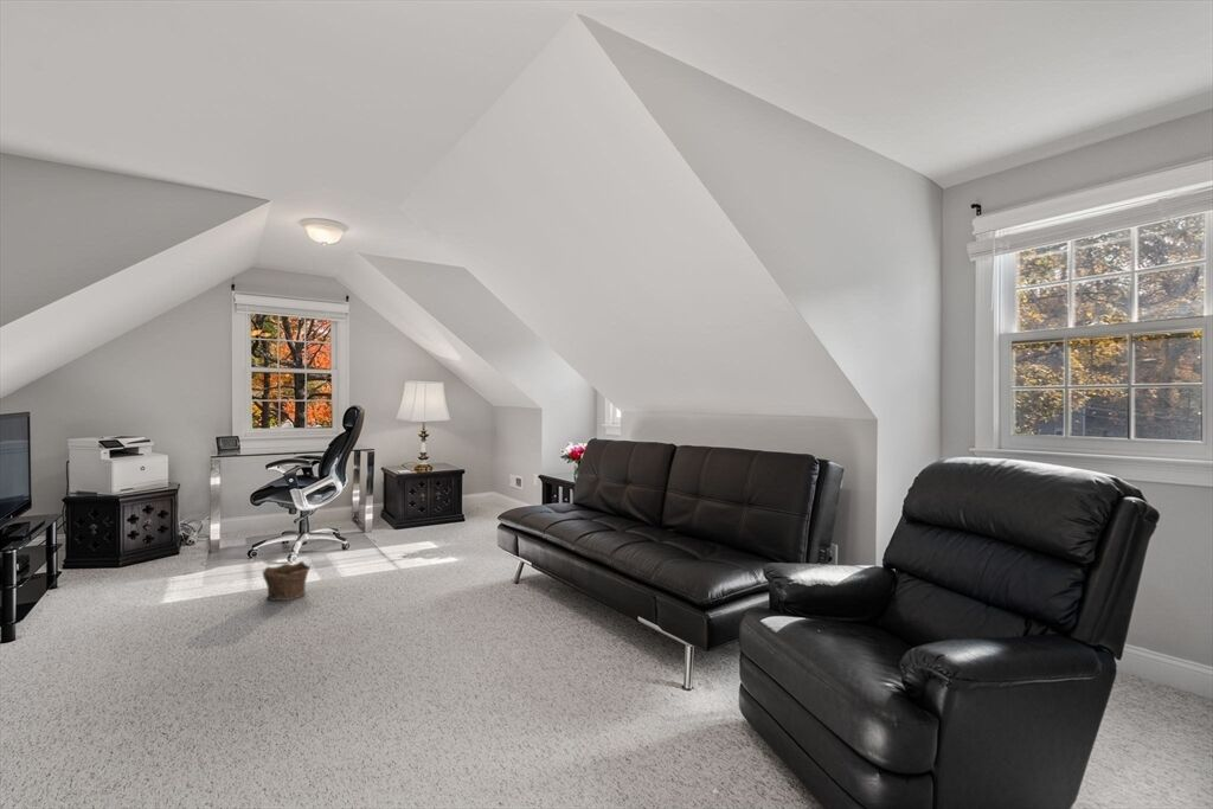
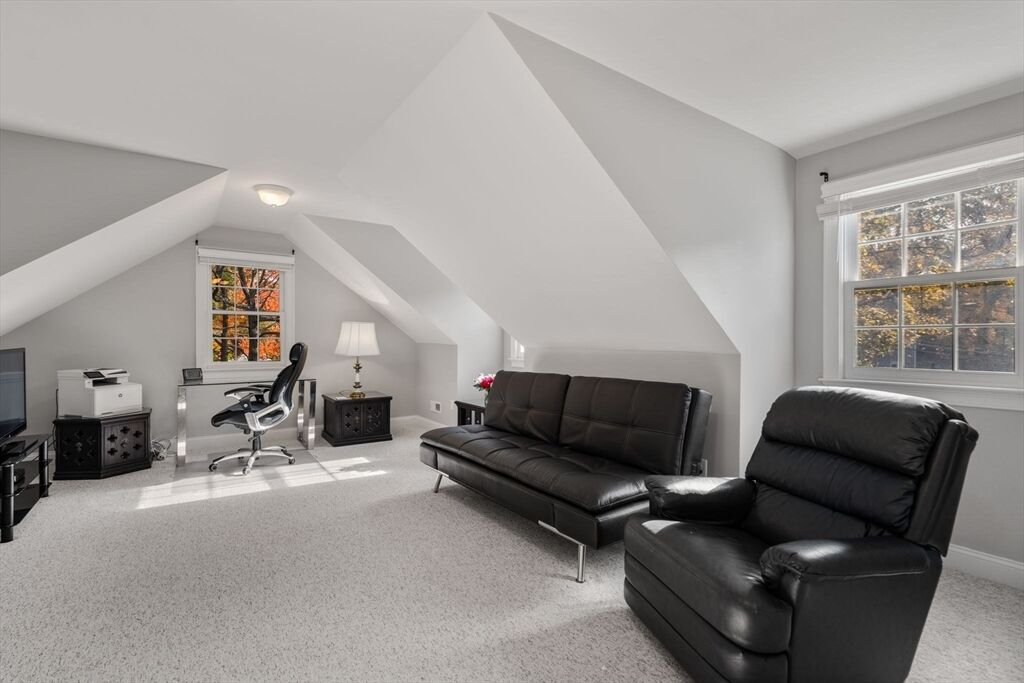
- clay pot (285, 574)
